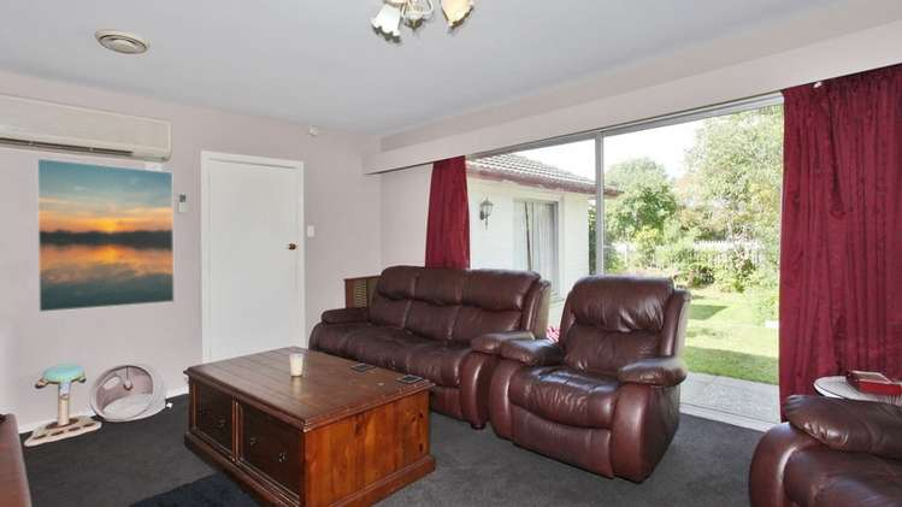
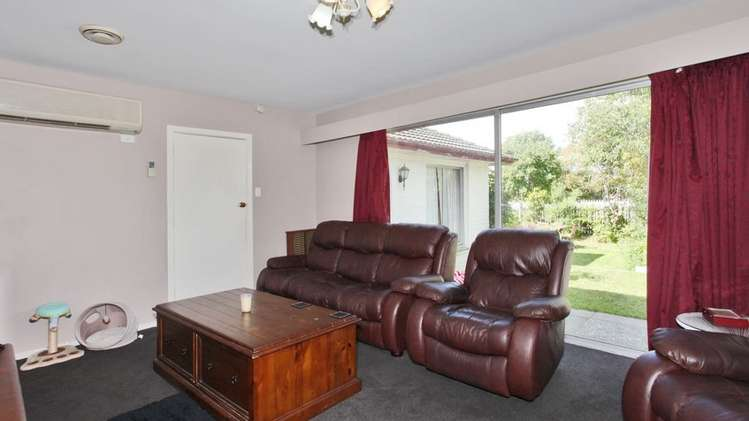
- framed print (111, 236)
